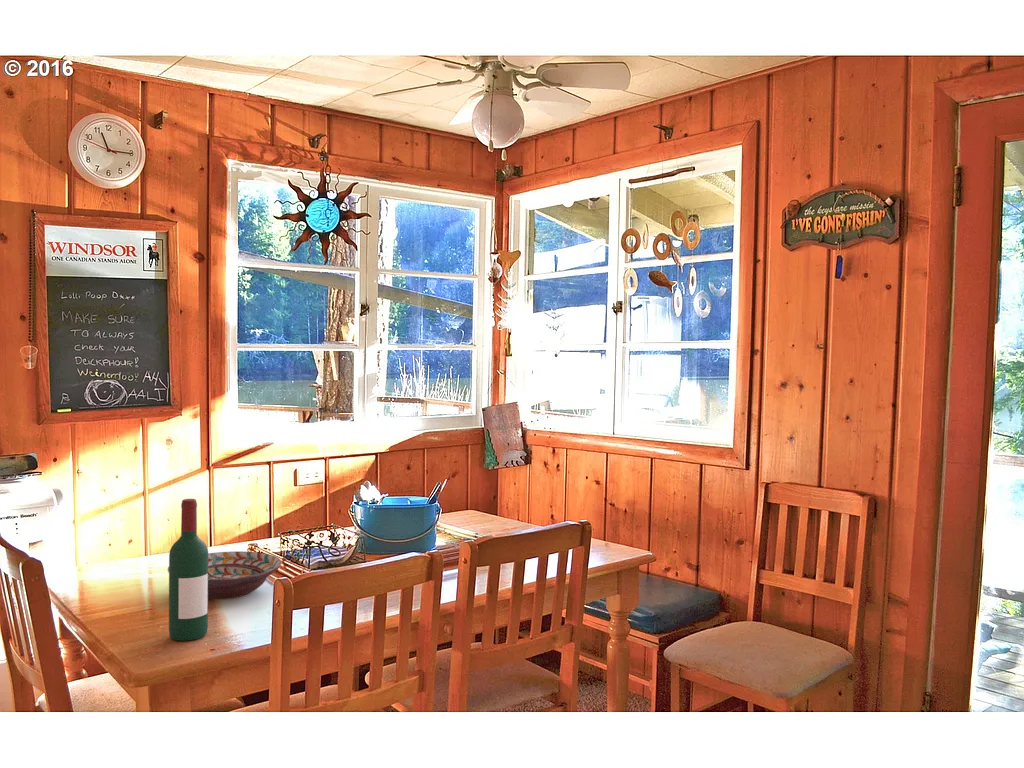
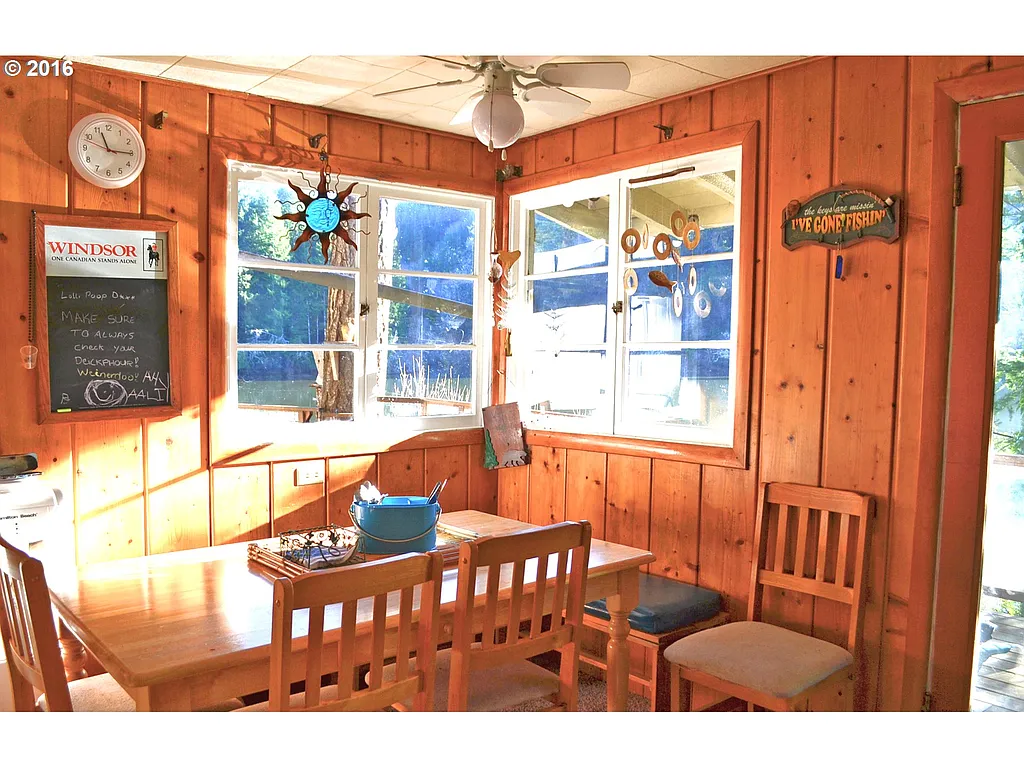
- decorative bowl (225, 577)
- wine bottle (188, 567)
